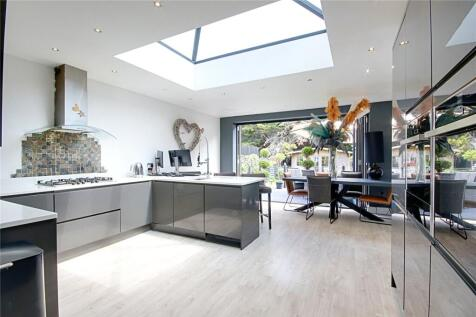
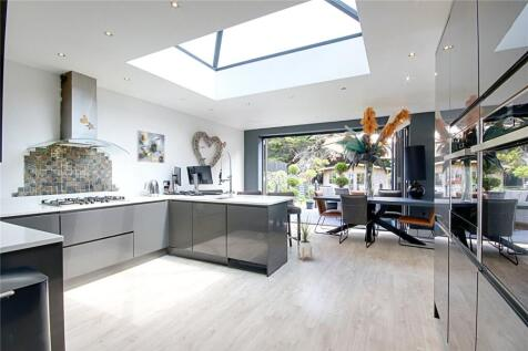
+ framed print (151, 147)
+ house plant (305, 236)
